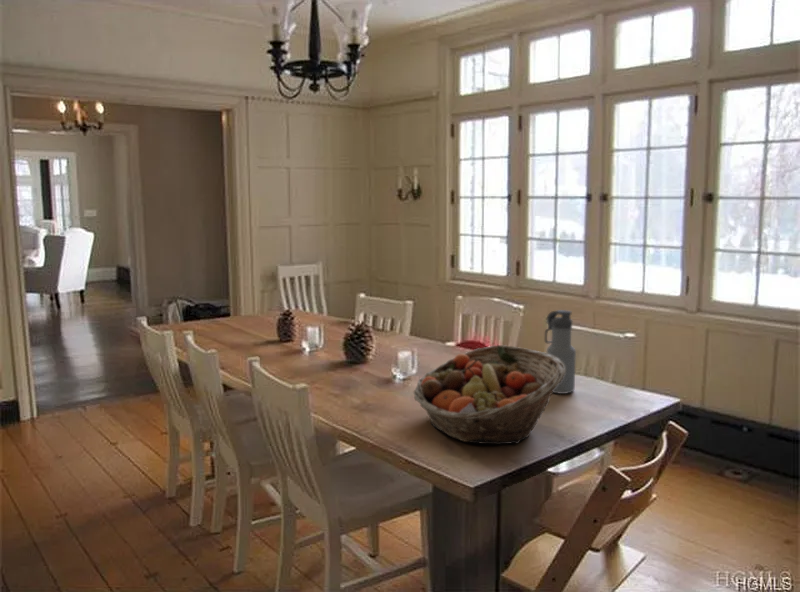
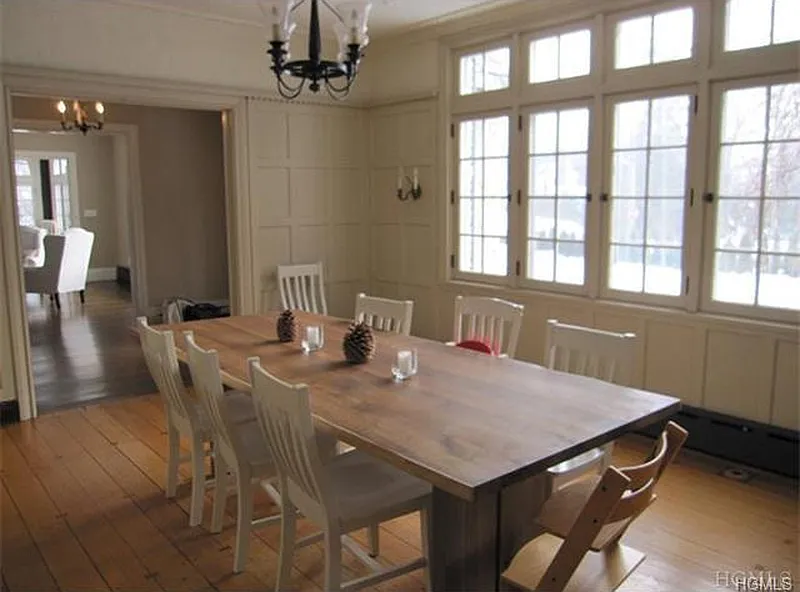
- fruit basket (486, 391)
- water bottle (560, 350)
